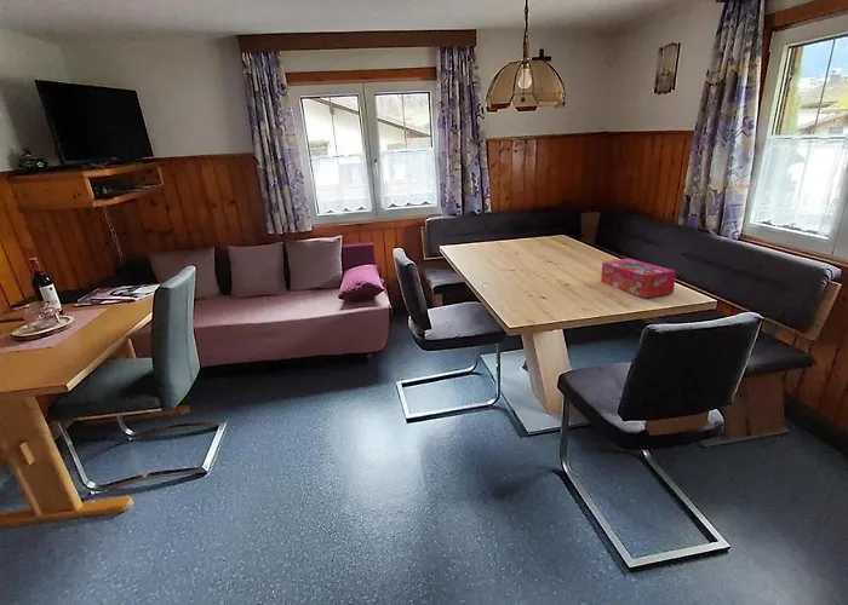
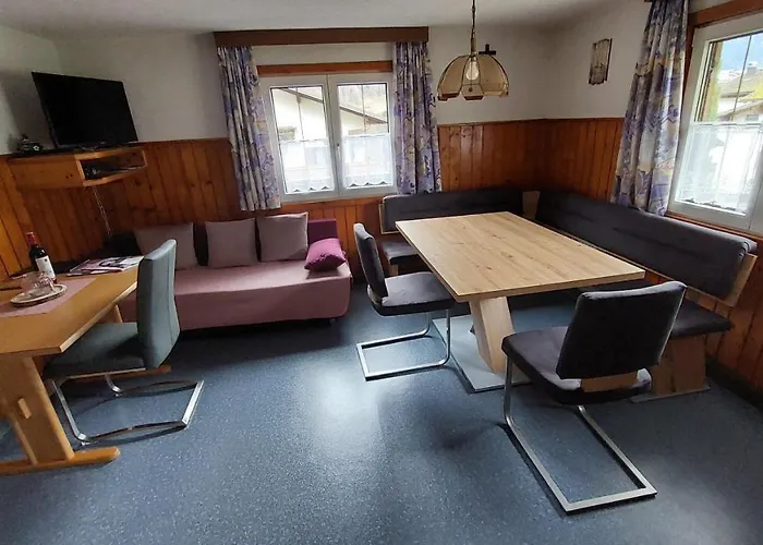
- tissue box (636, 276)
